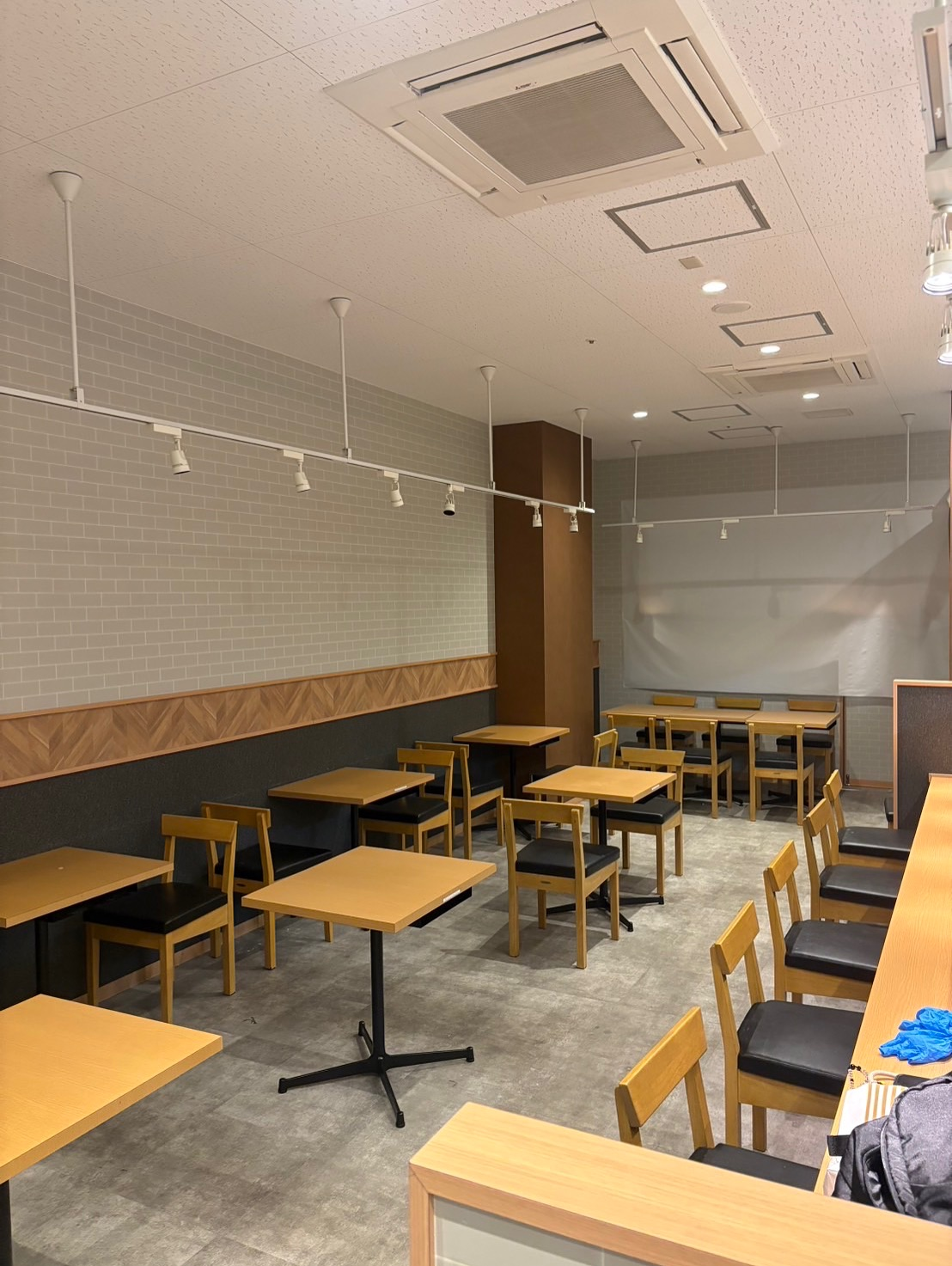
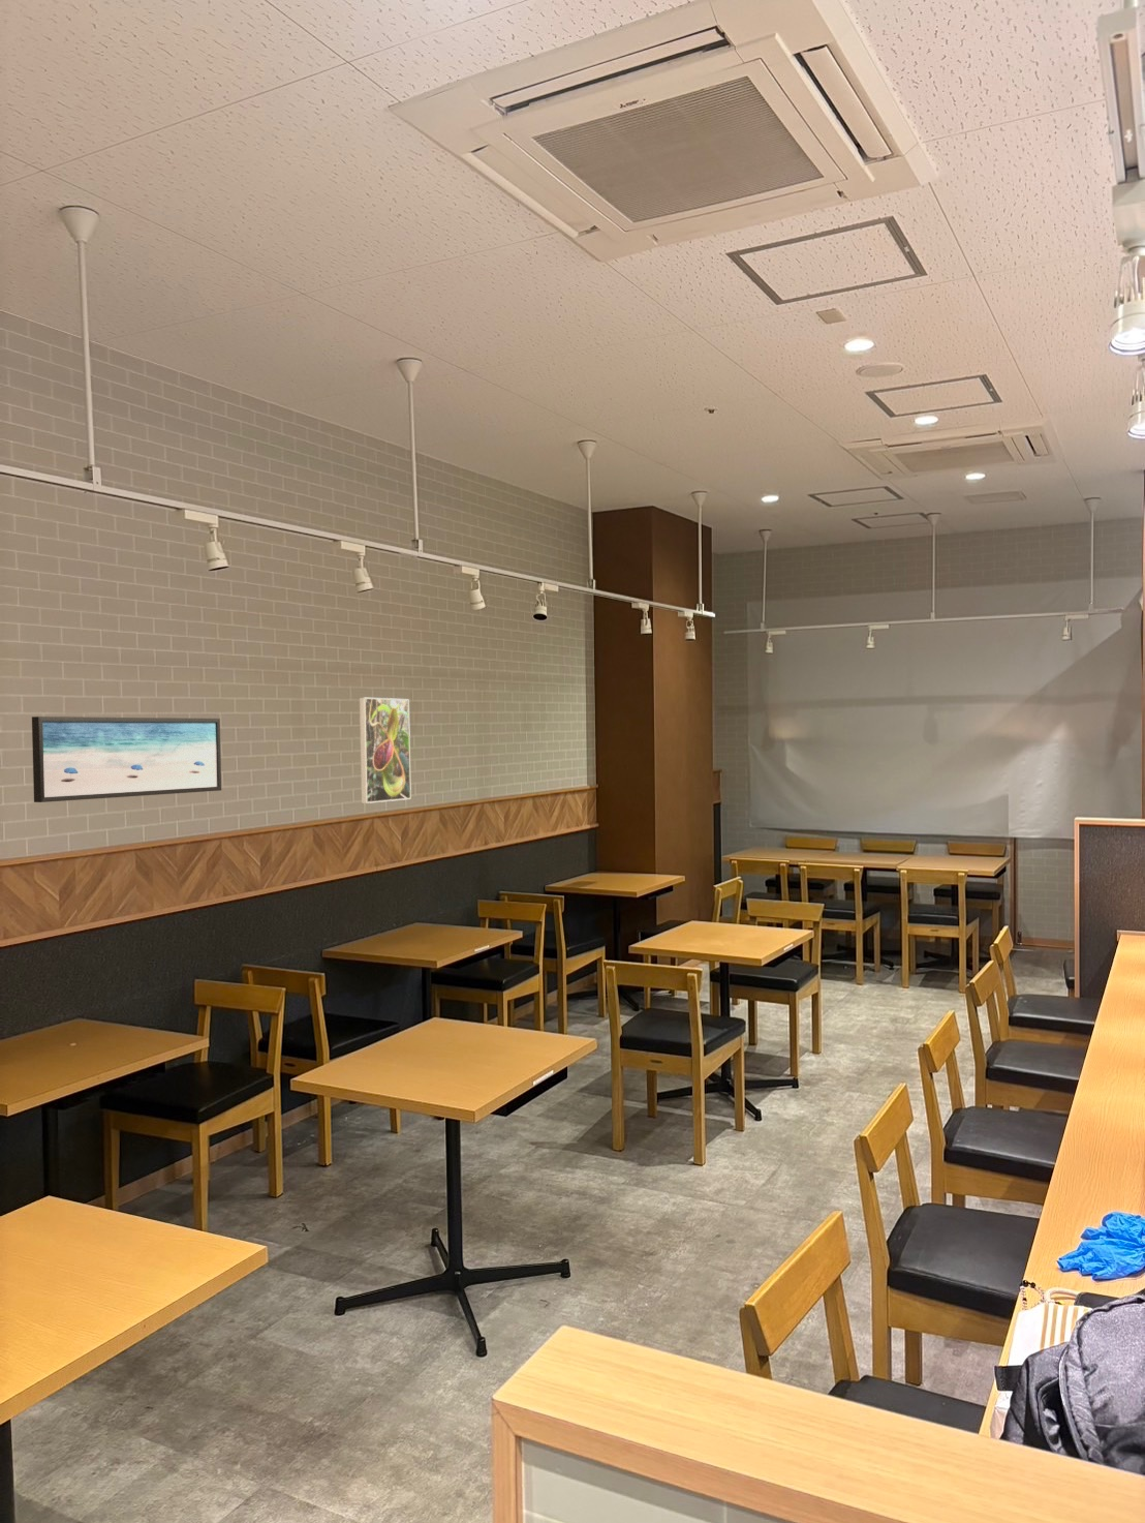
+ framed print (385, 749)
+ wall art (135, 755)
